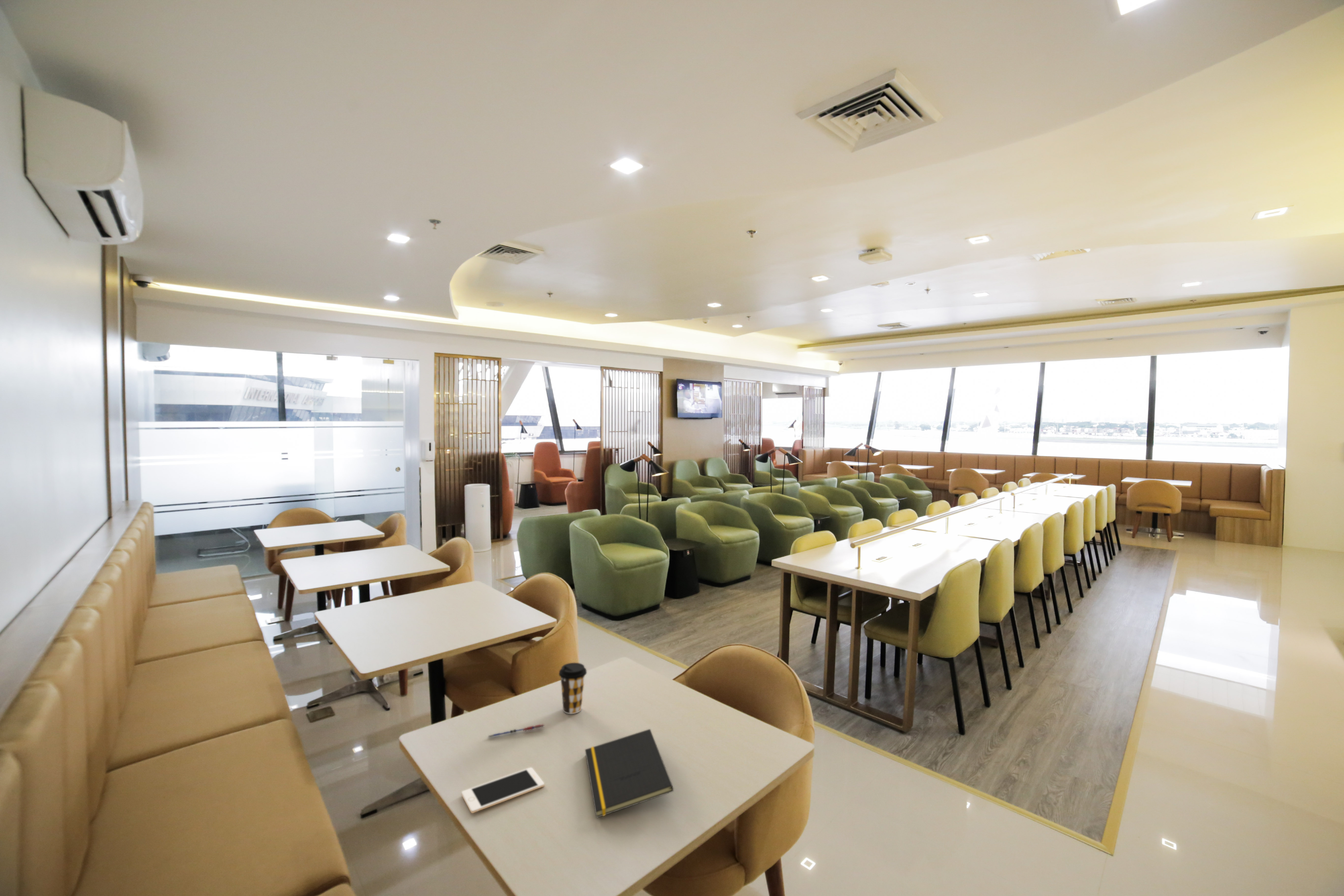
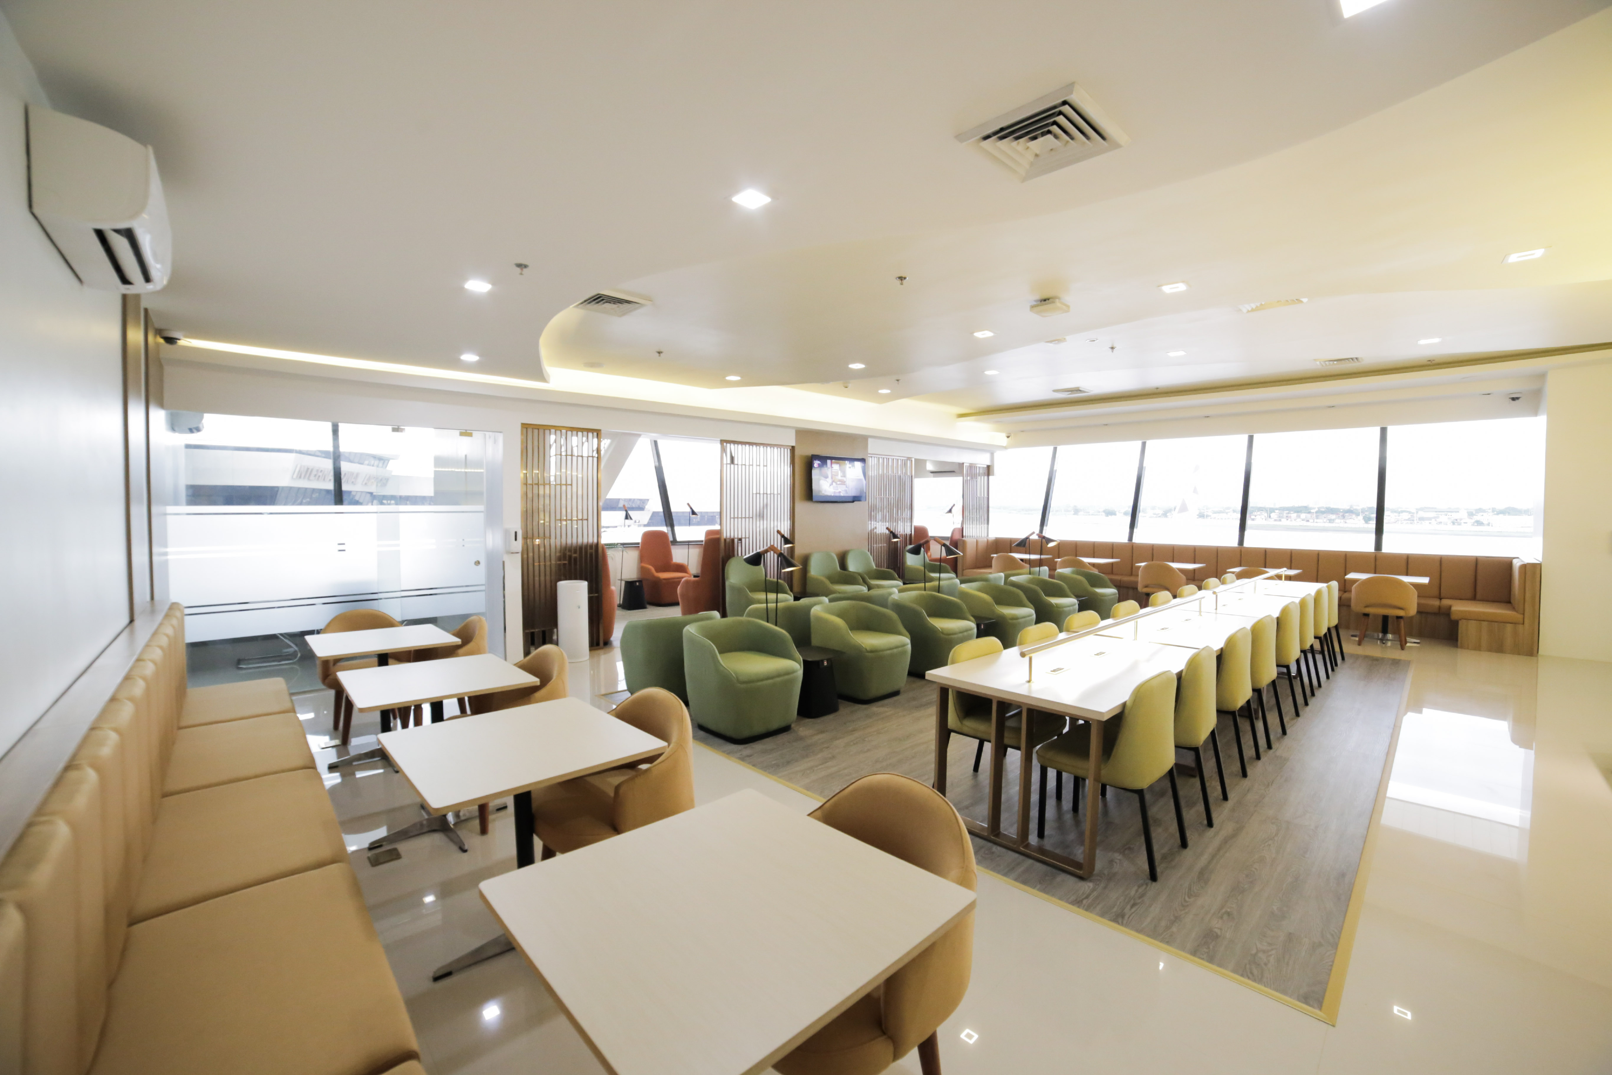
- notepad (626, 769)
- coffee cup (573, 688)
- cell phone (503, 789)
- pen (516, 730)
